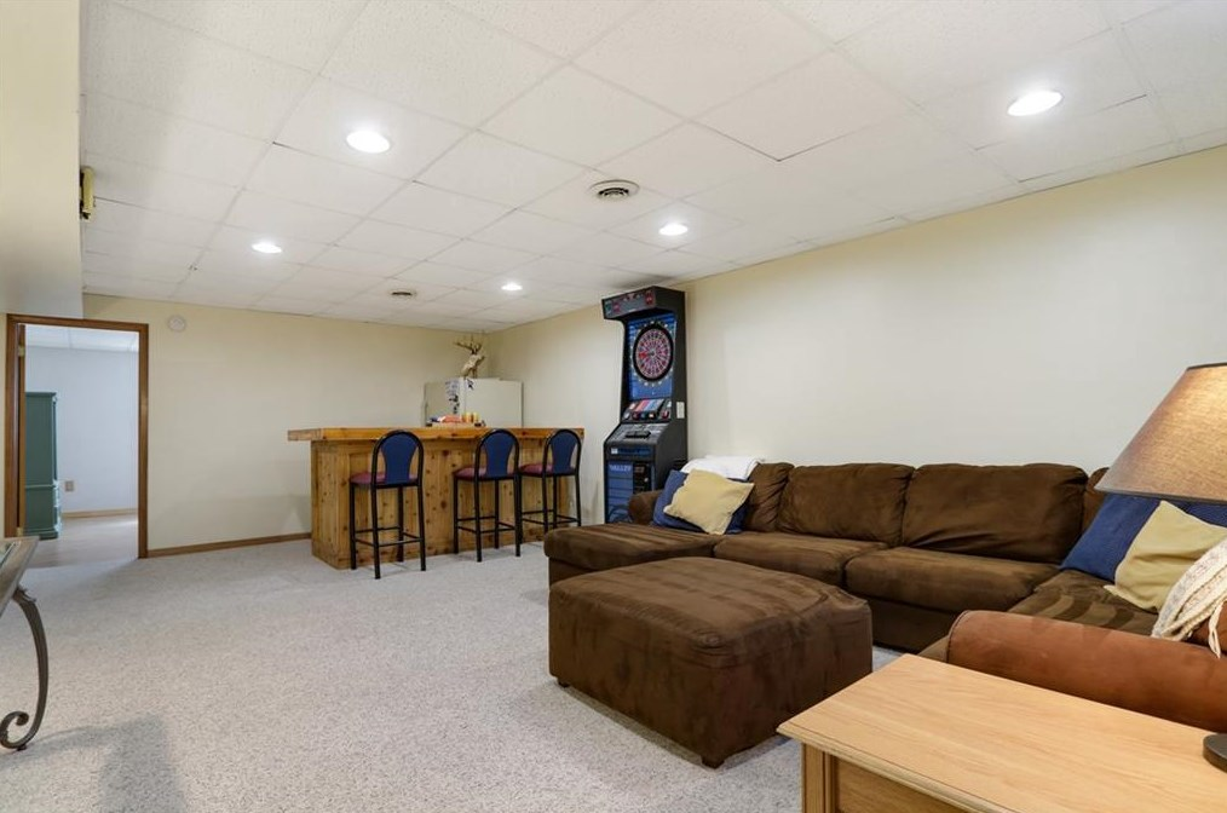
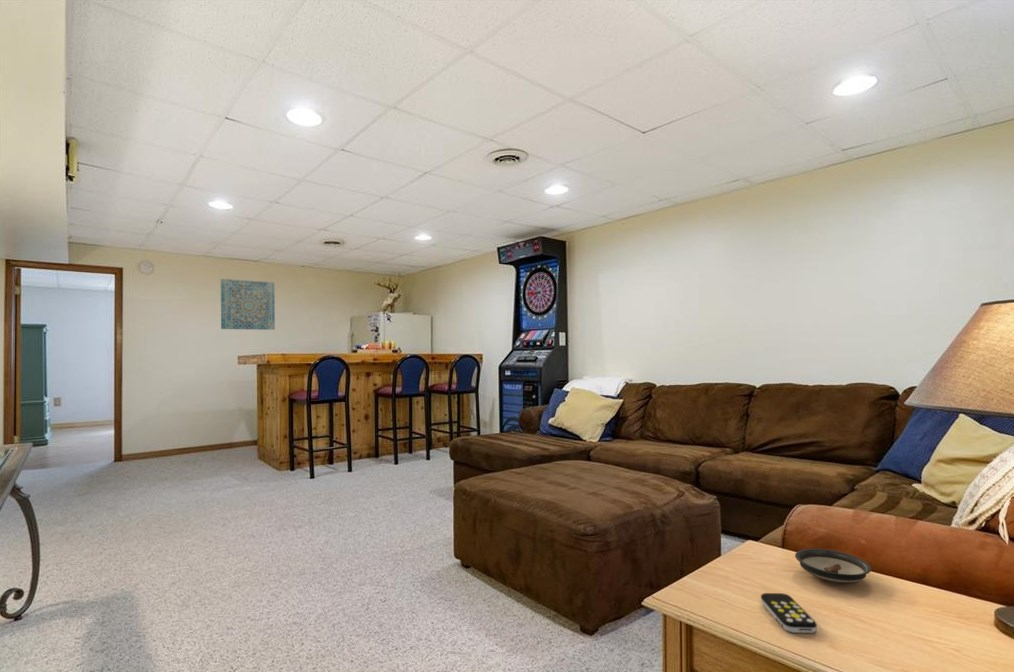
+ wall art (248, 305)
+ remote control (787, 611)
+ saucer (832, 568)
